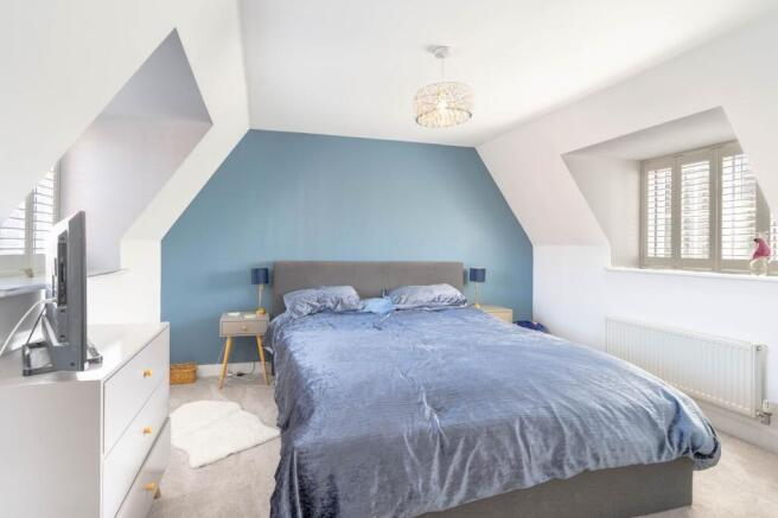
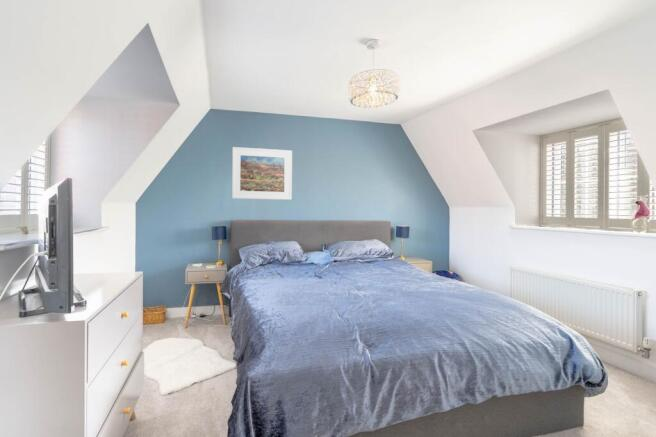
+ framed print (262, 174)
